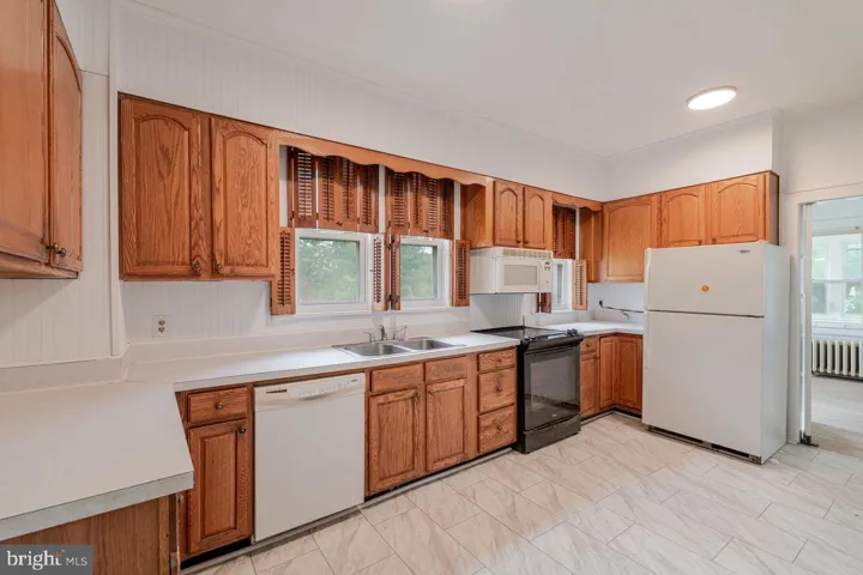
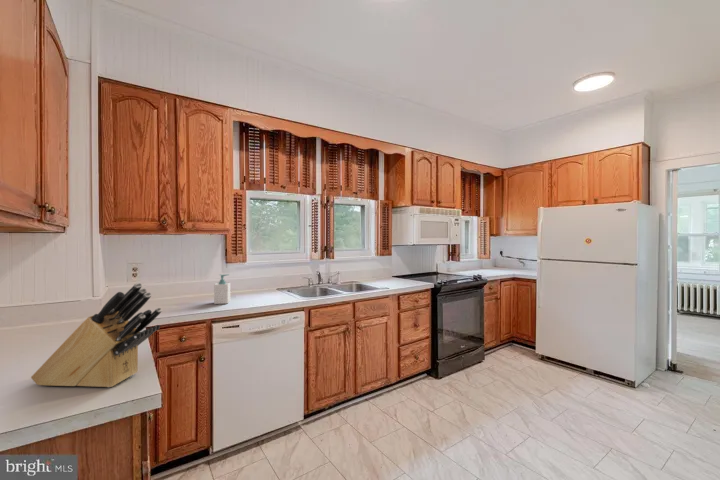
+ soap bottle (222, 288)
+ knife block (100, 332)
